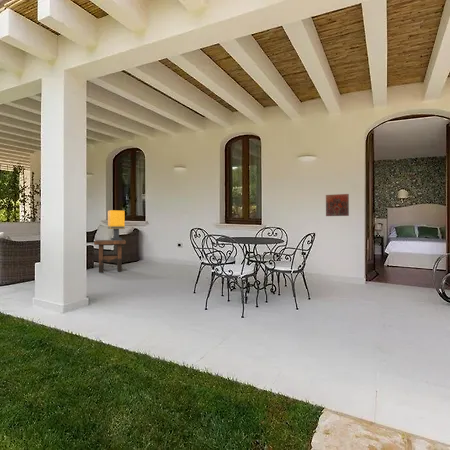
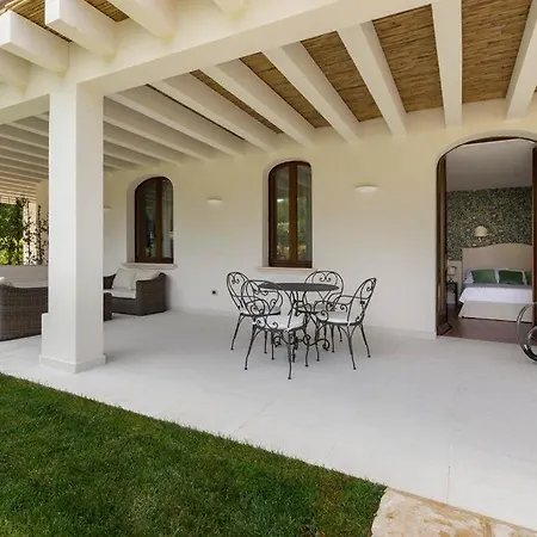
- lamp (116, 225)
- side table (110, 255)
- decorative tile (337, 205)
